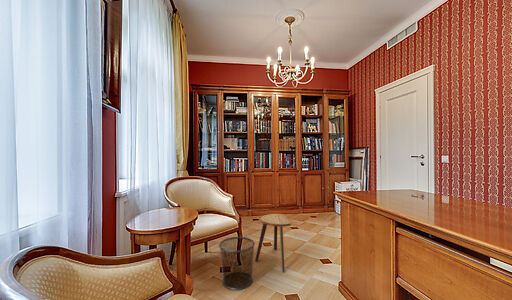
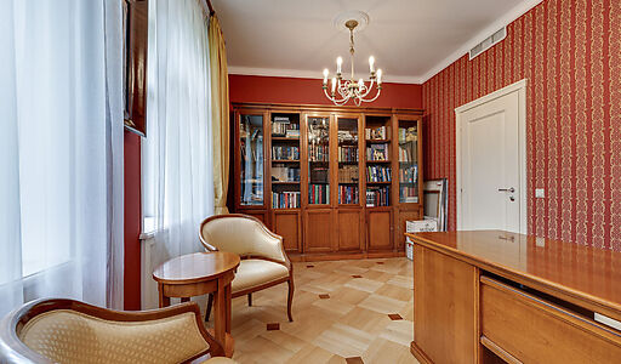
- waste bin (236, 262)
- stool (274, 238)
